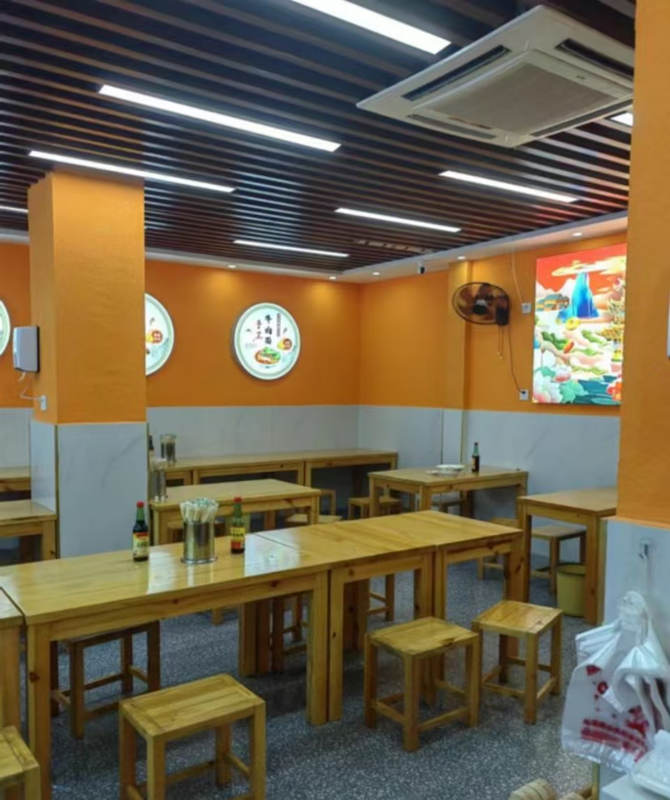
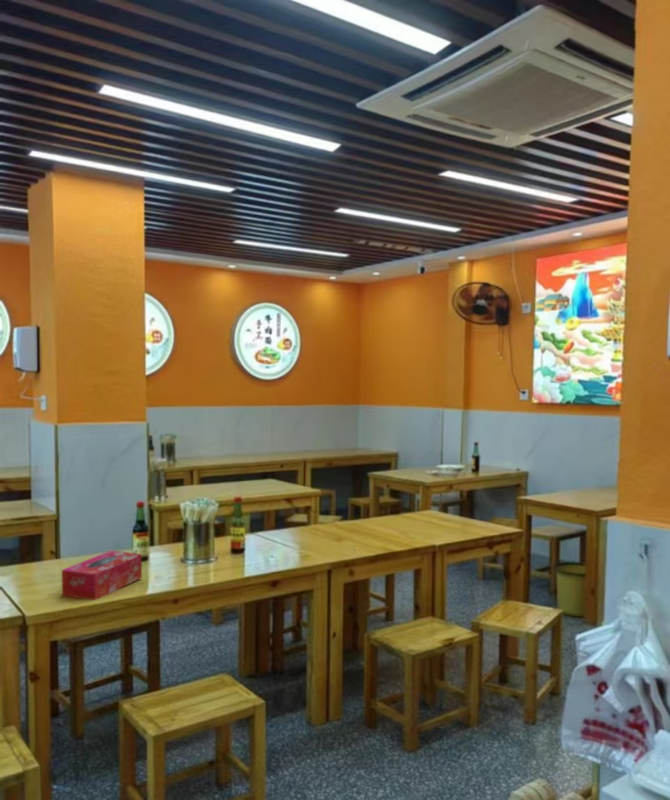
+ tissue box (103, 574)
